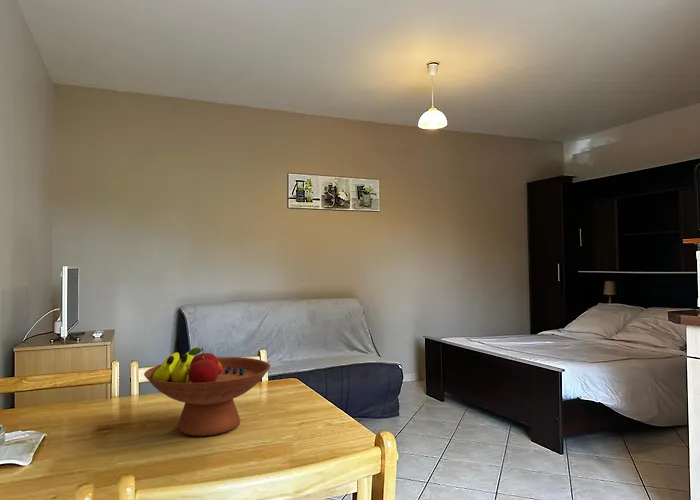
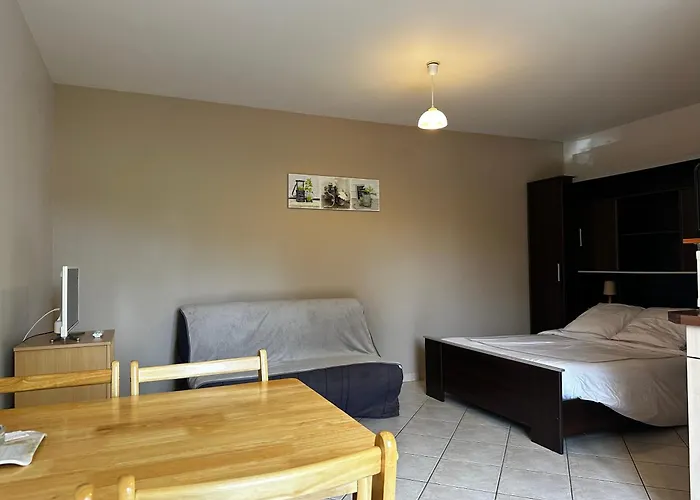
- fruit bowl (209, 386)
